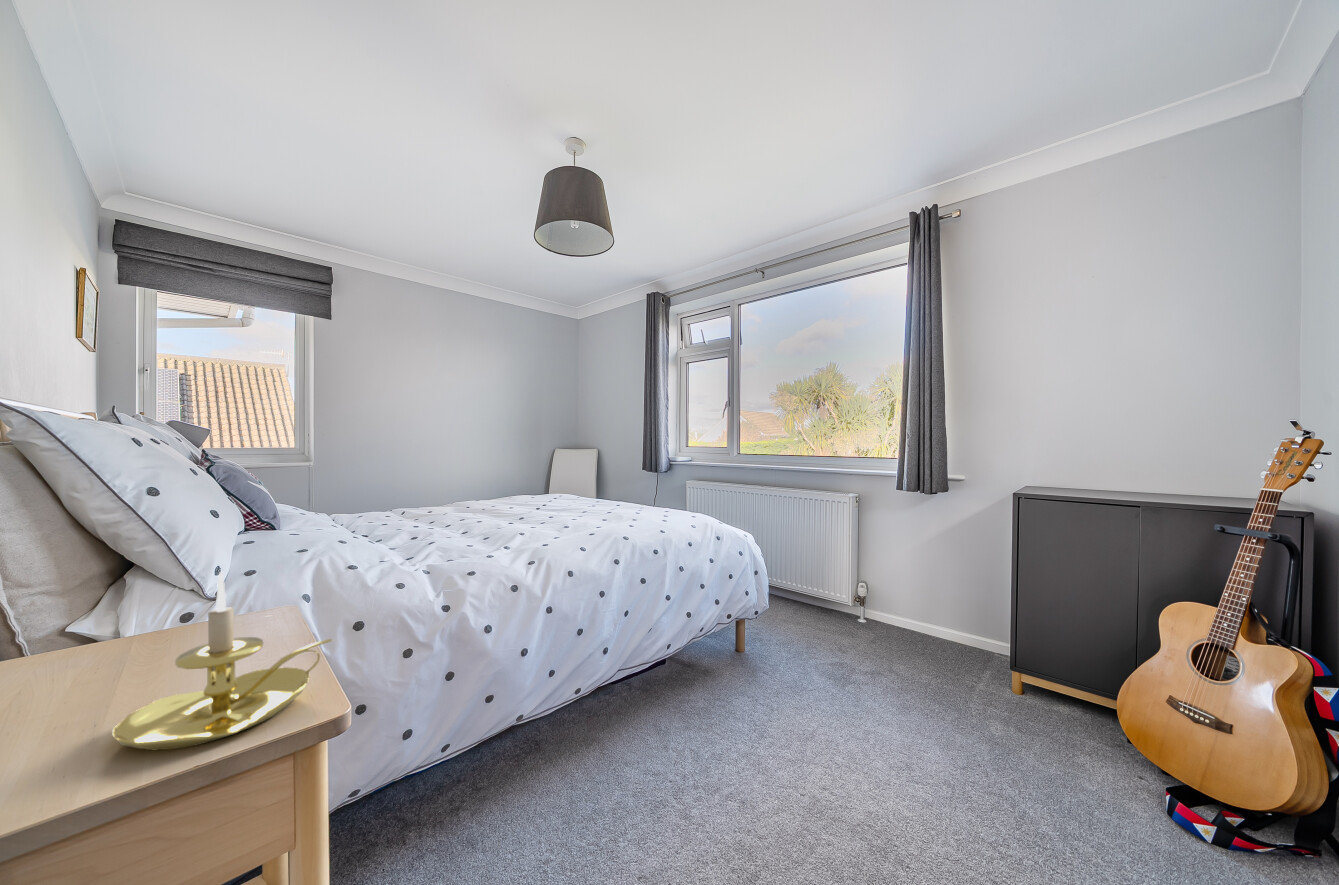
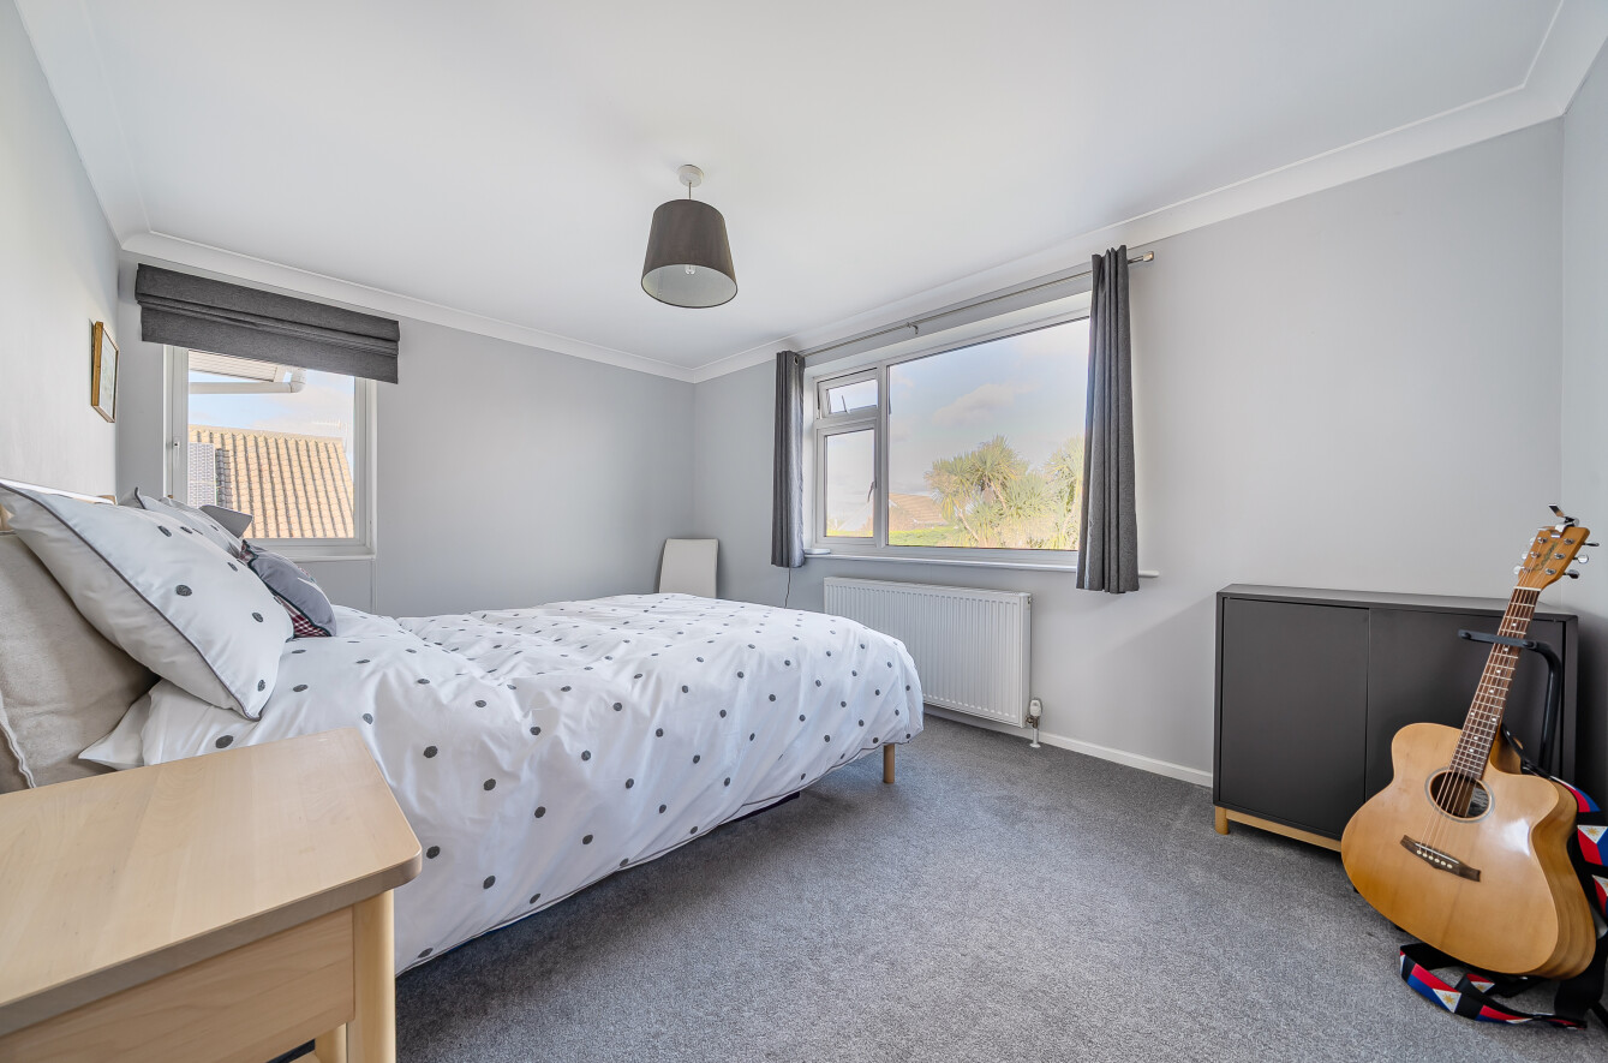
- candle holder (236, 640)
